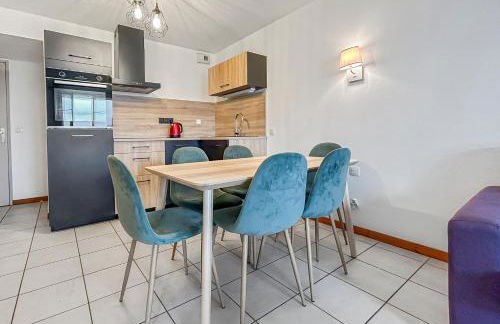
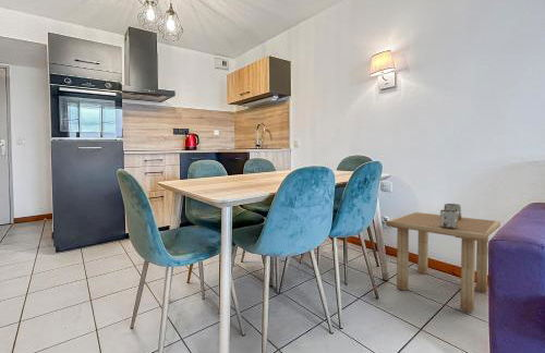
+ side table (445, 234)
